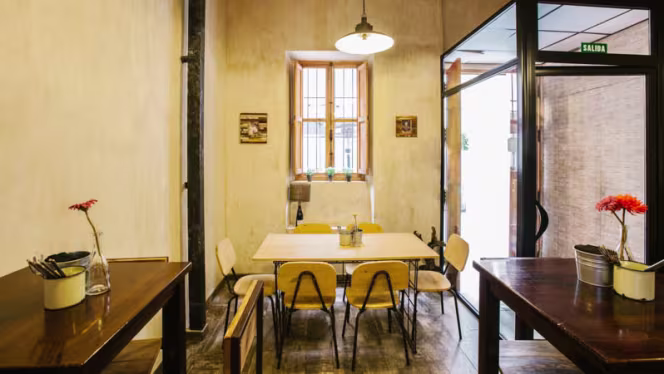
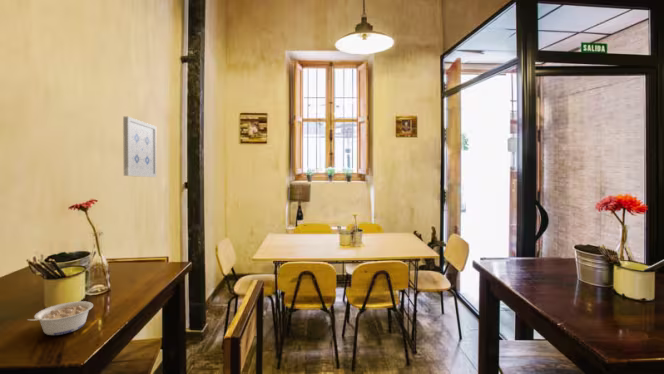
+ wall art (141, 149)
+ legume (64, 317)
